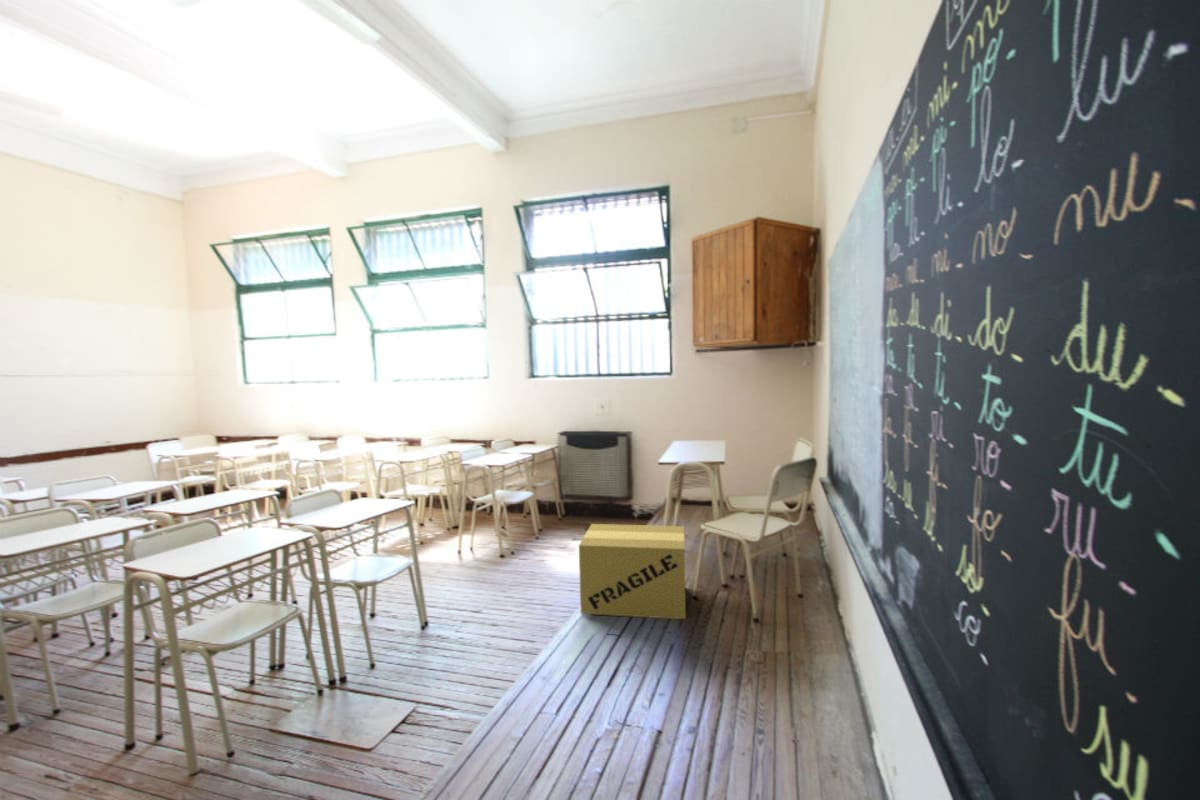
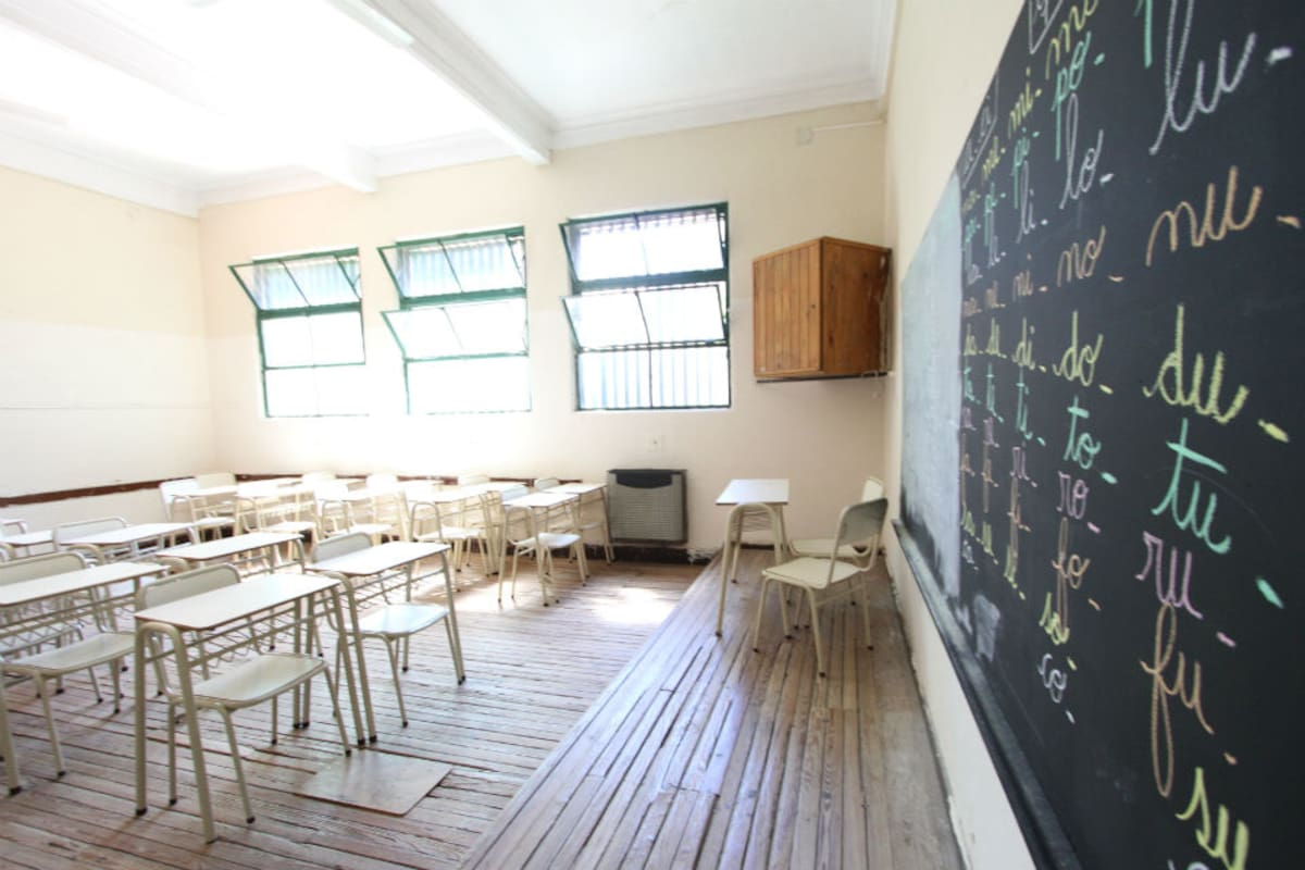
- cardboard box (634, 567)
